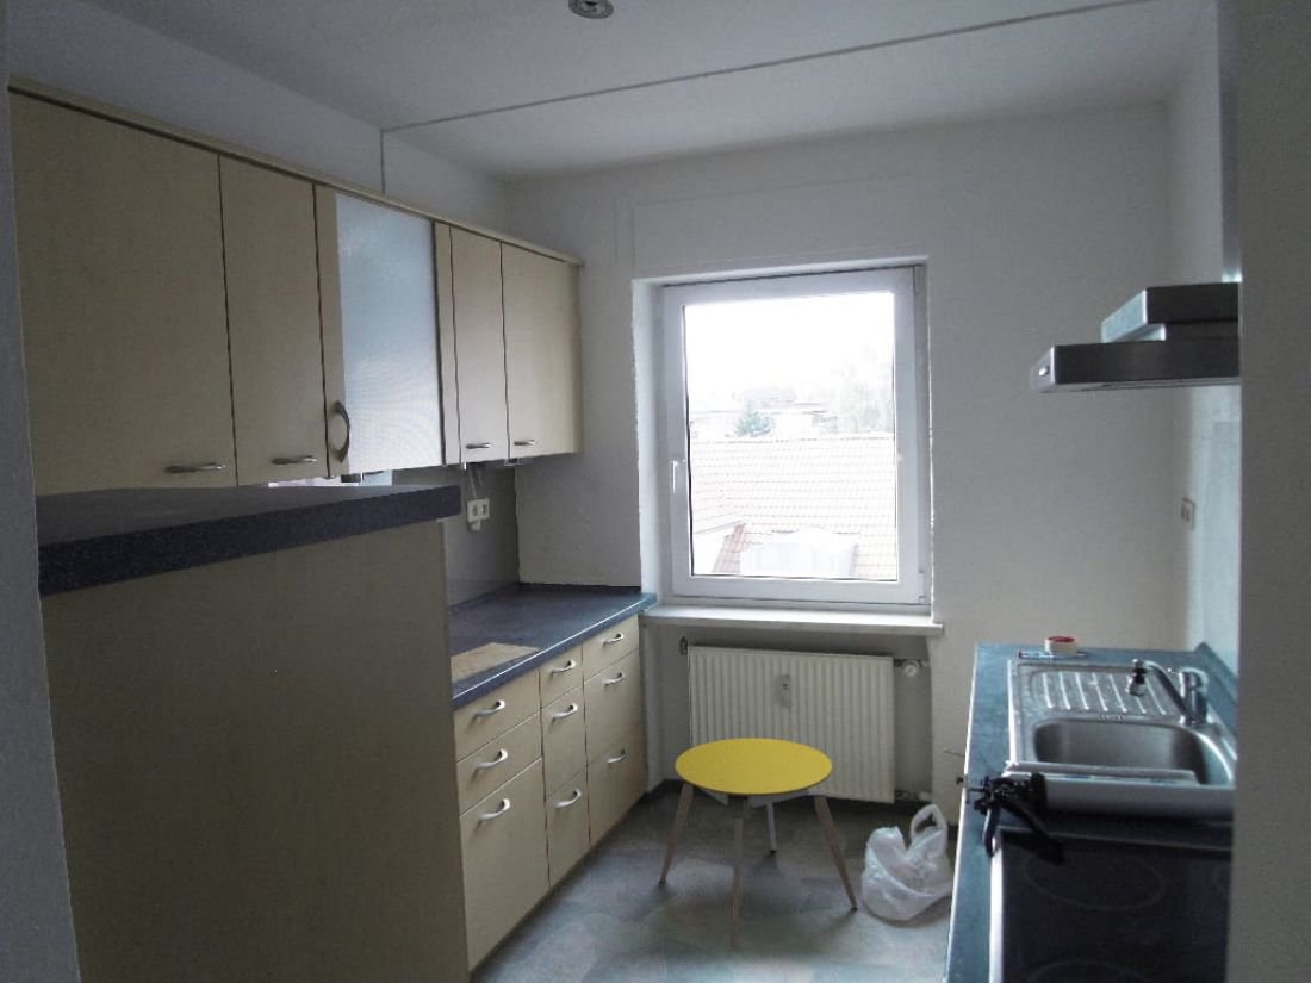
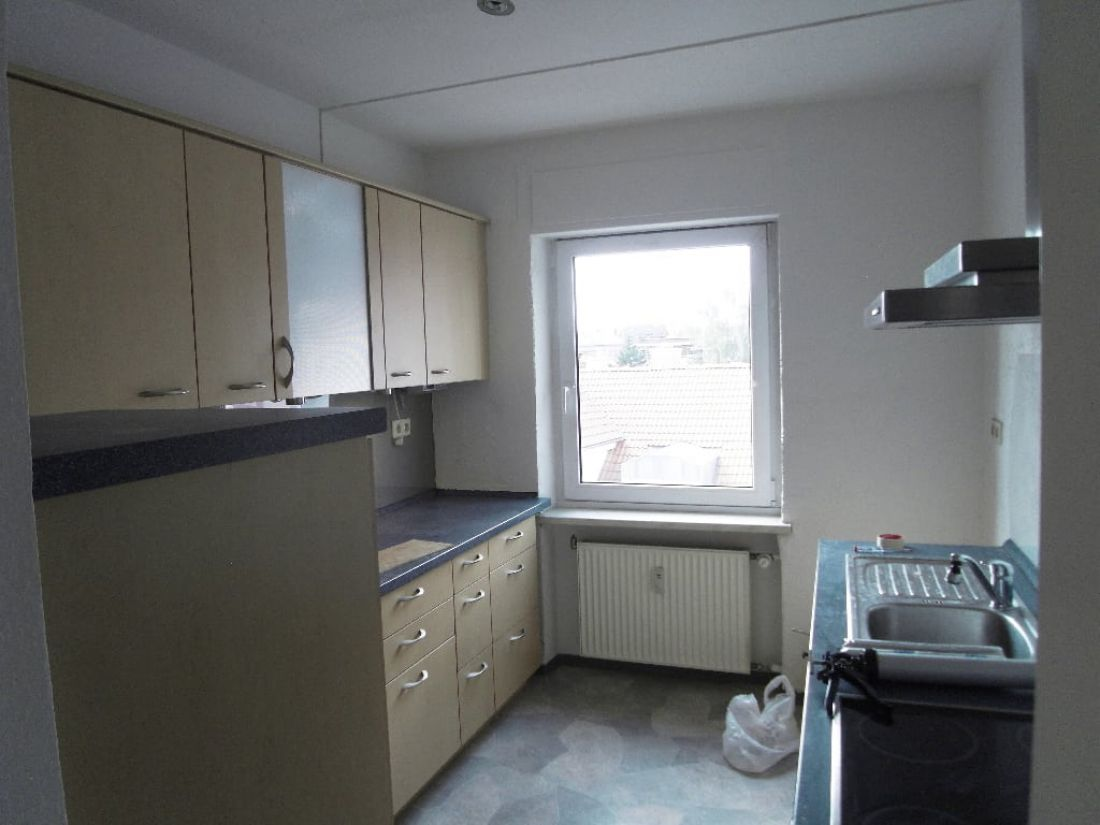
- stool (741, 828)
